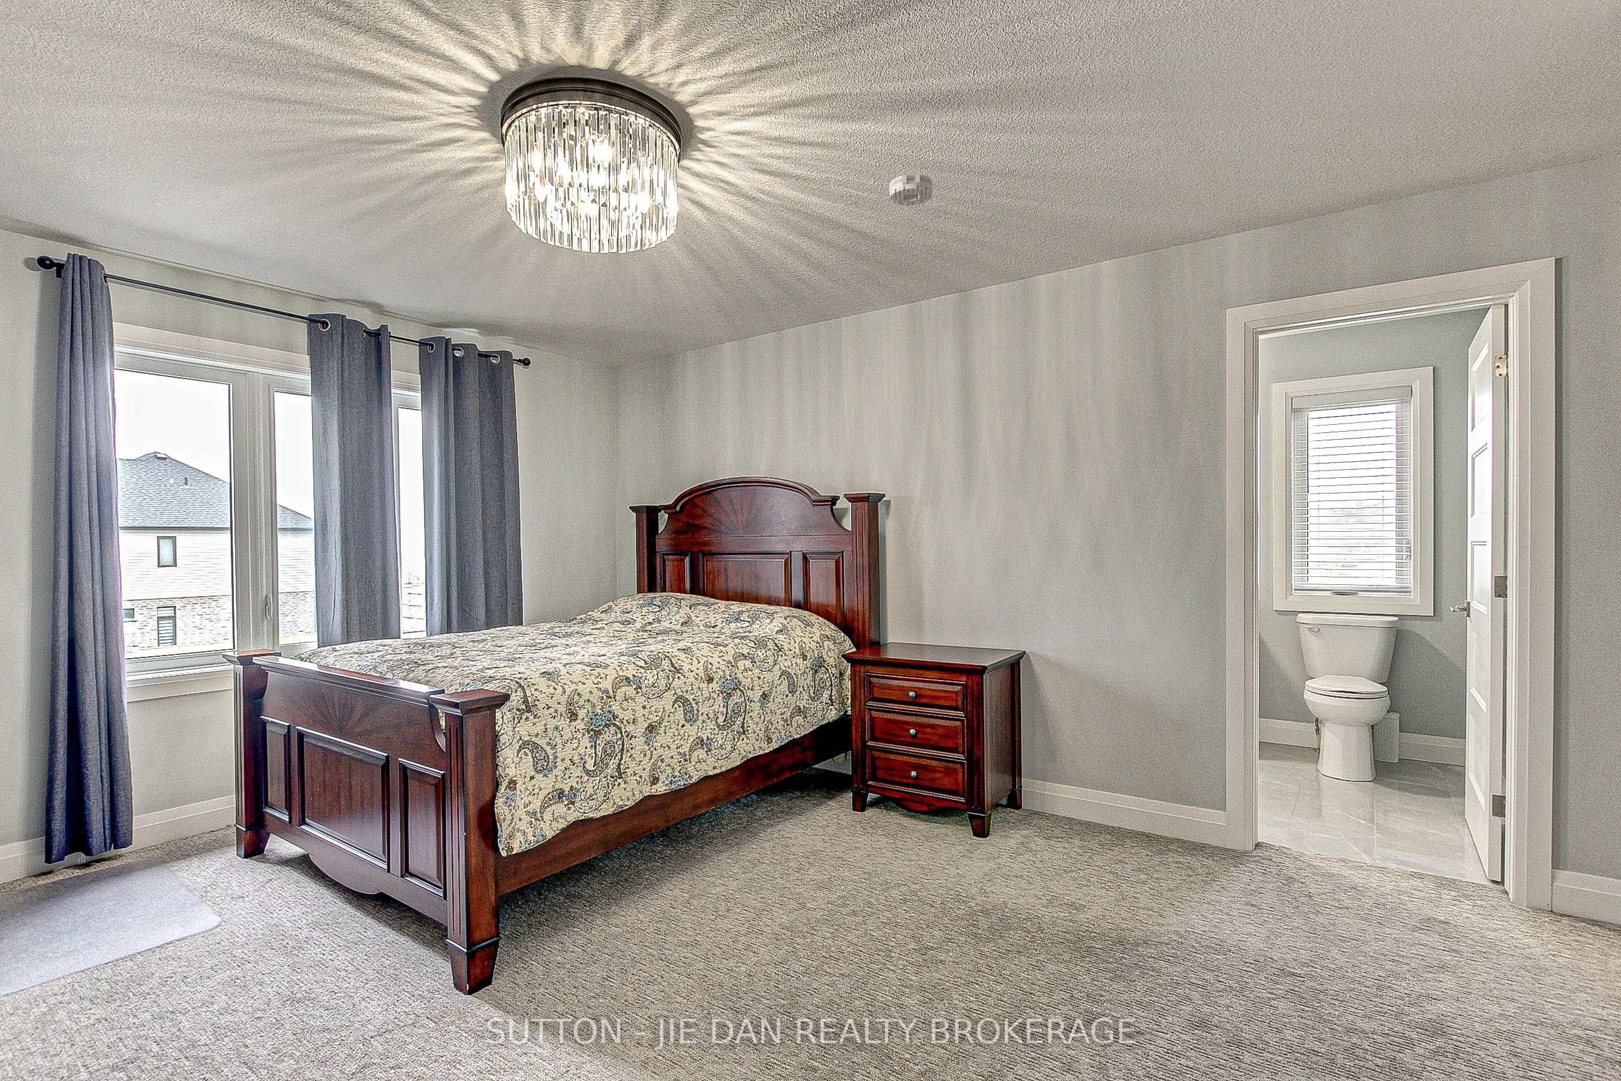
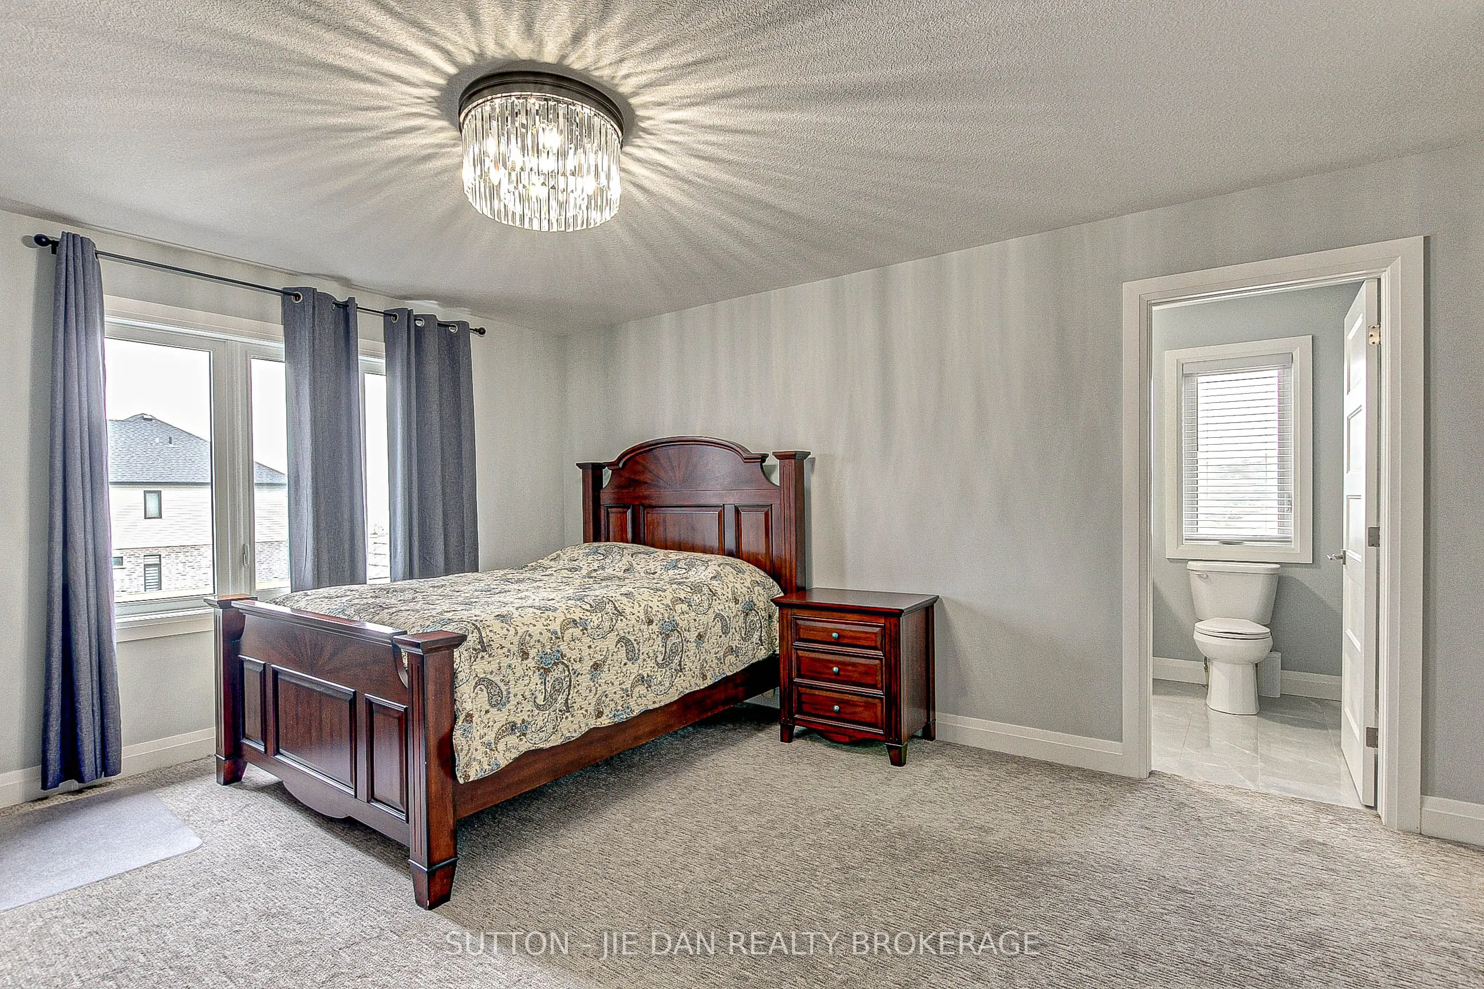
- smoke detector (911, 189)
